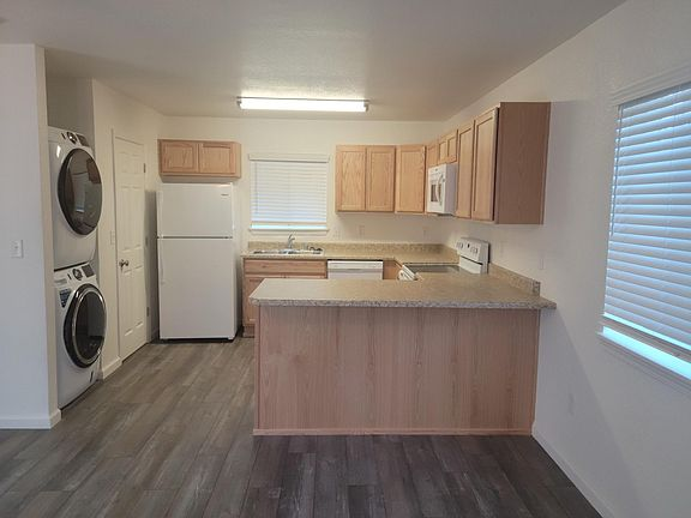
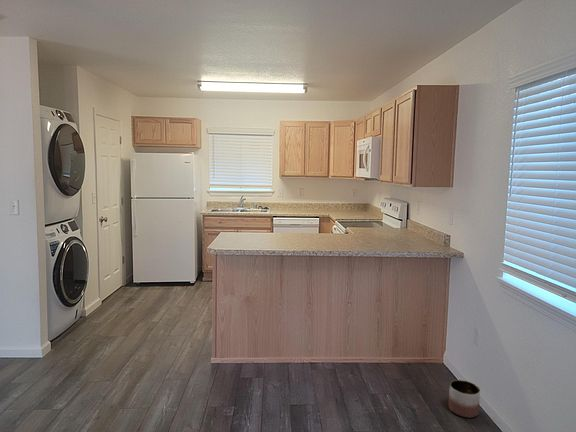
+ planter (464, 398)
